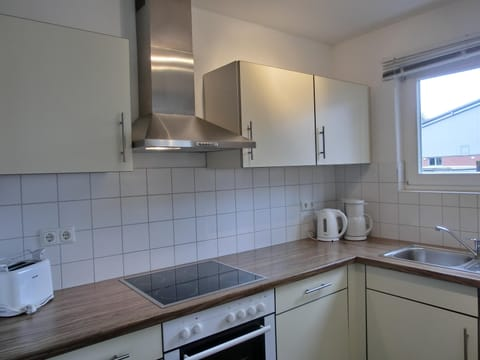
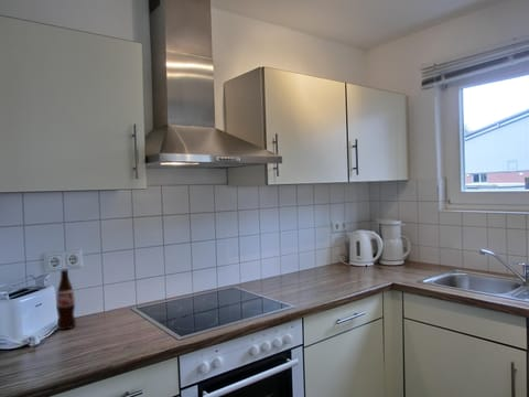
+ bottle (65, 299)
